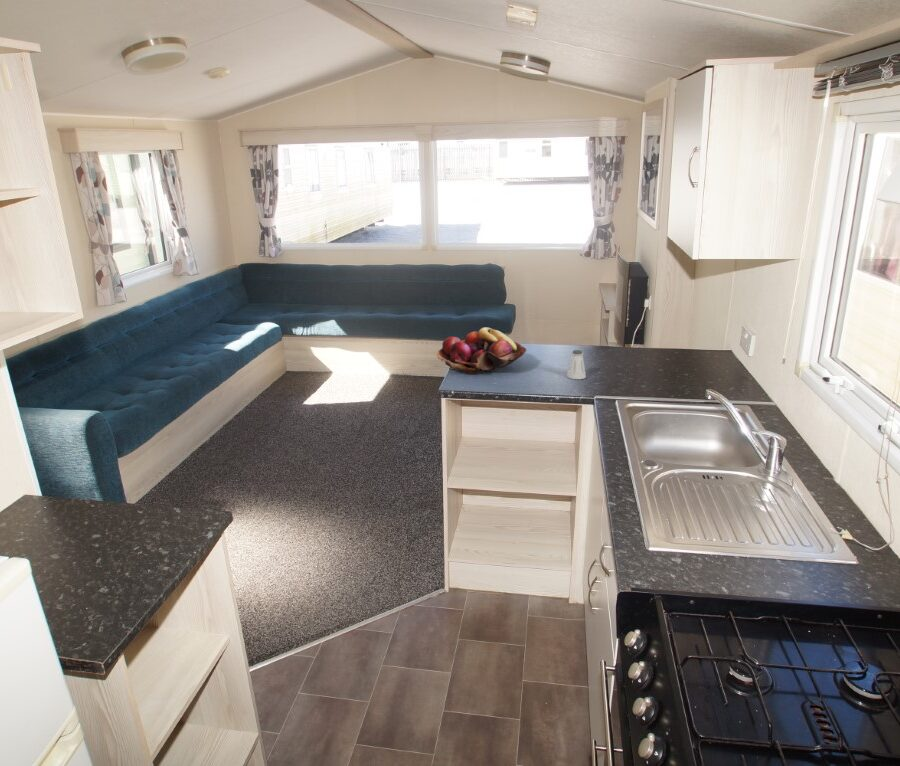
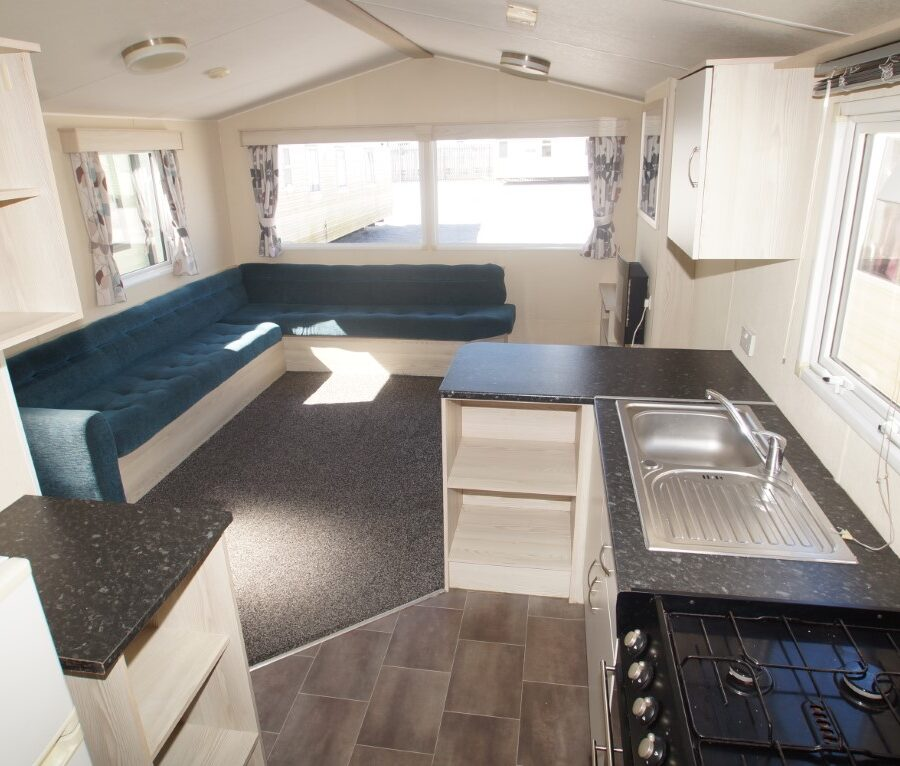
- fruit basket (482, 348)
- saltshaker (576, 363)
